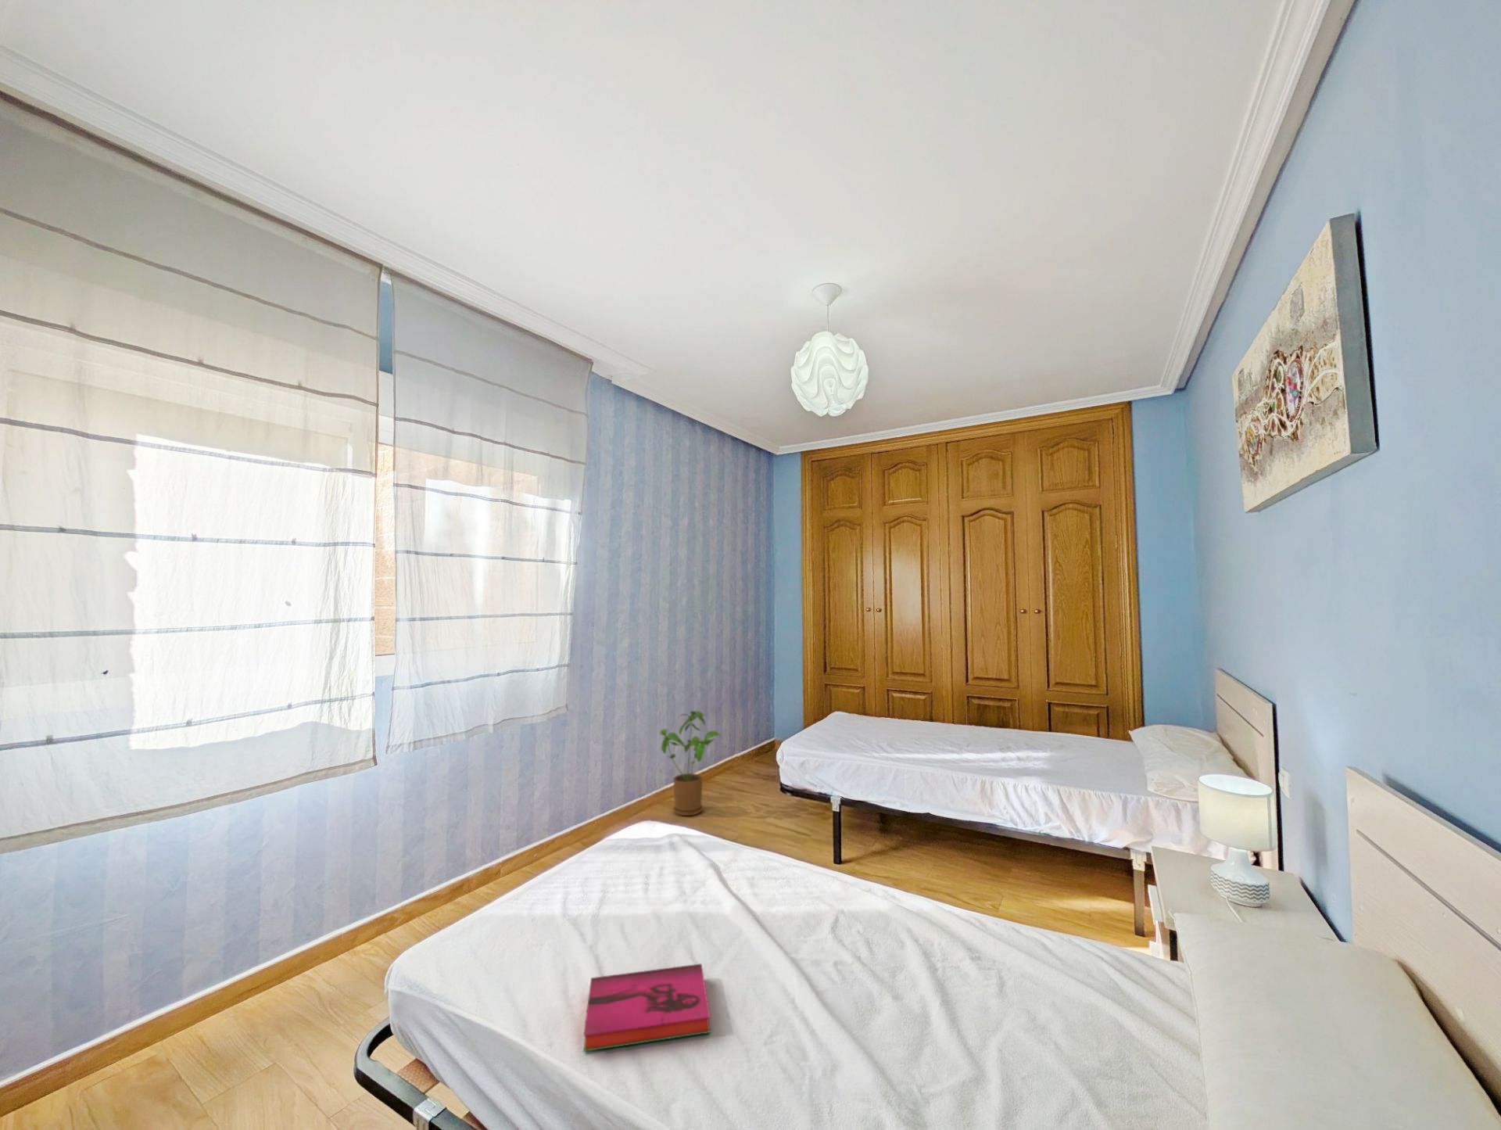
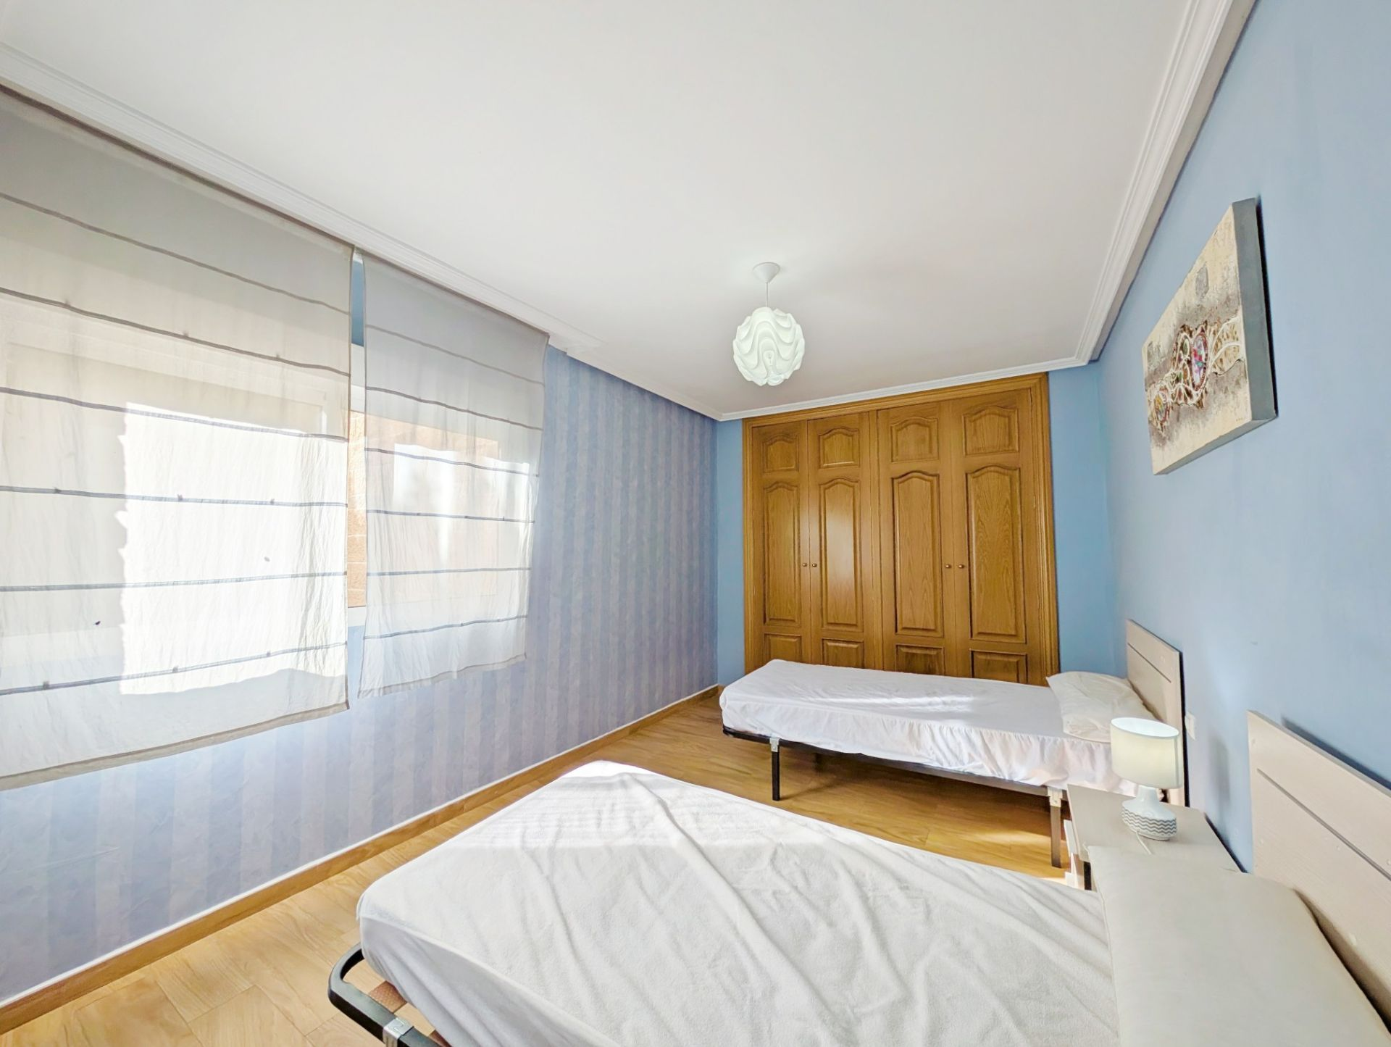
- hardback book (648, 1003)
- house plant (692, 762)
